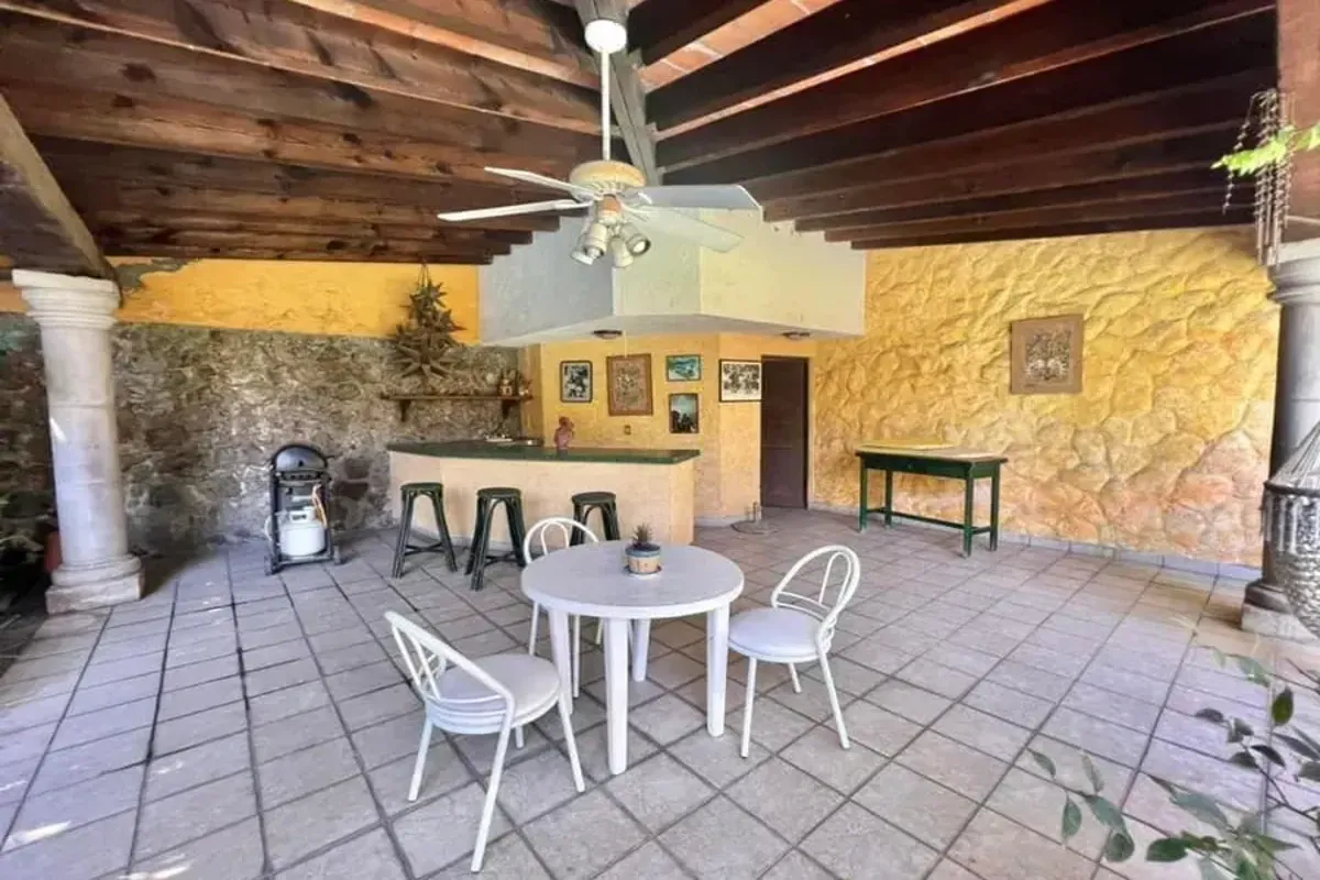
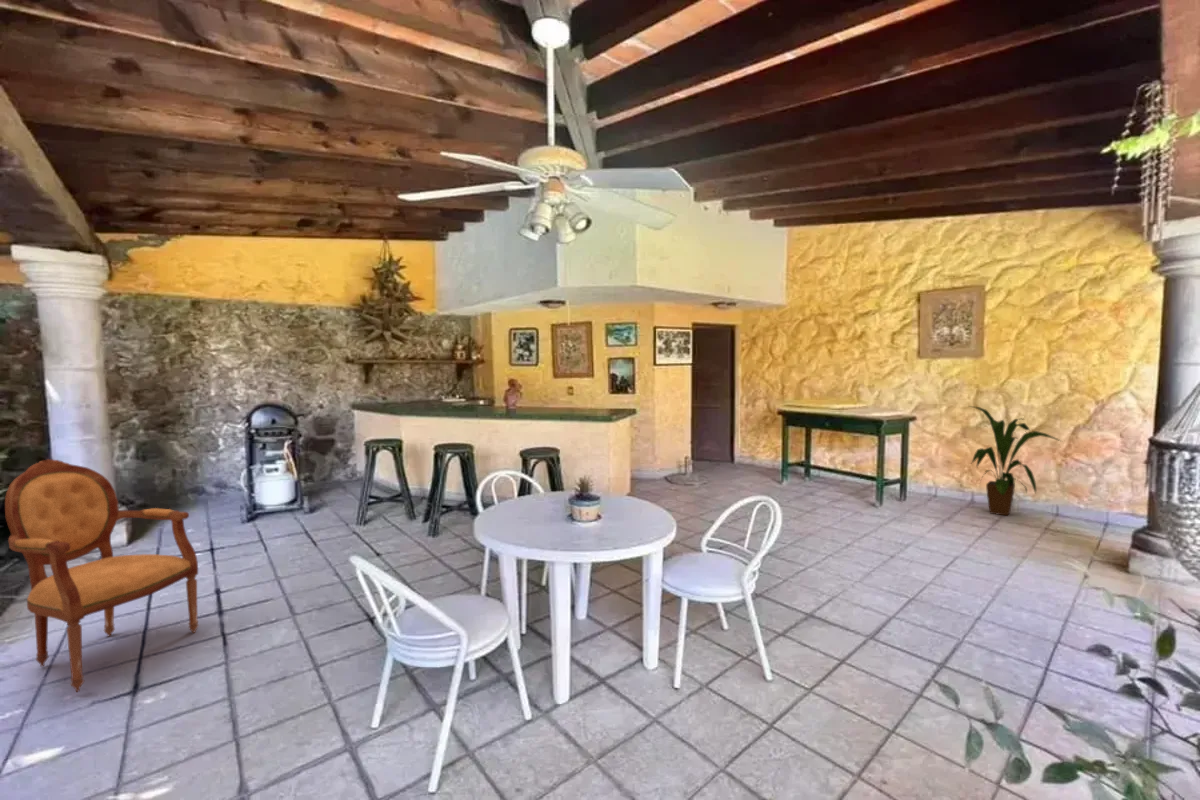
+ armchair (97, 560)
+ house plant (1012, 461)
